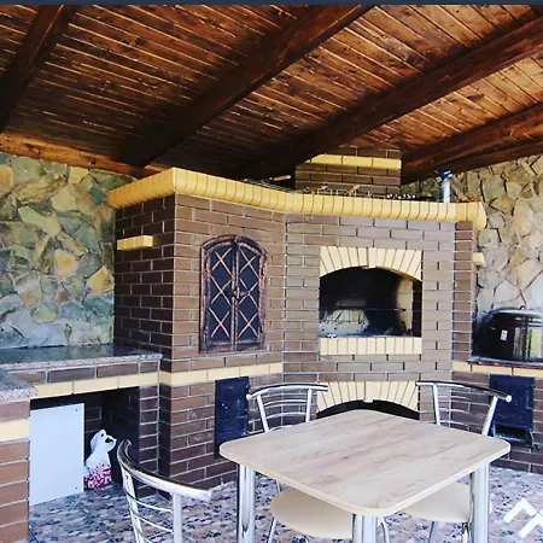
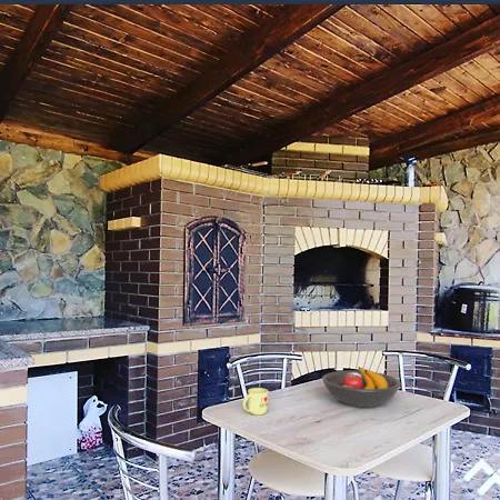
+ mug (254, 402)
+ fruit bowl (360, 387)
